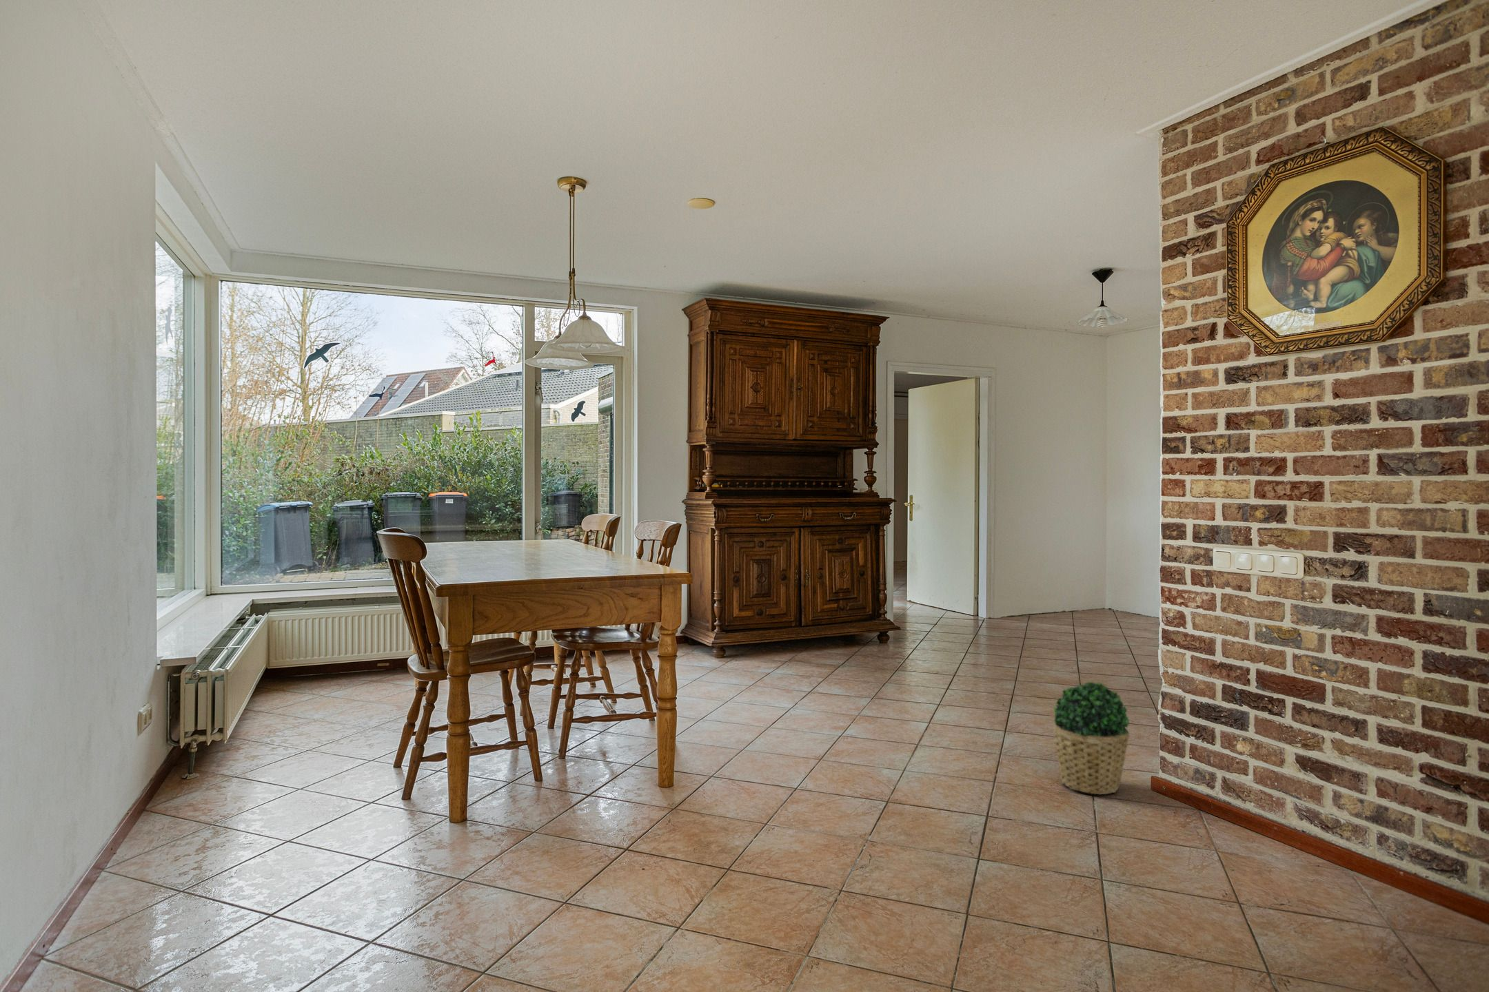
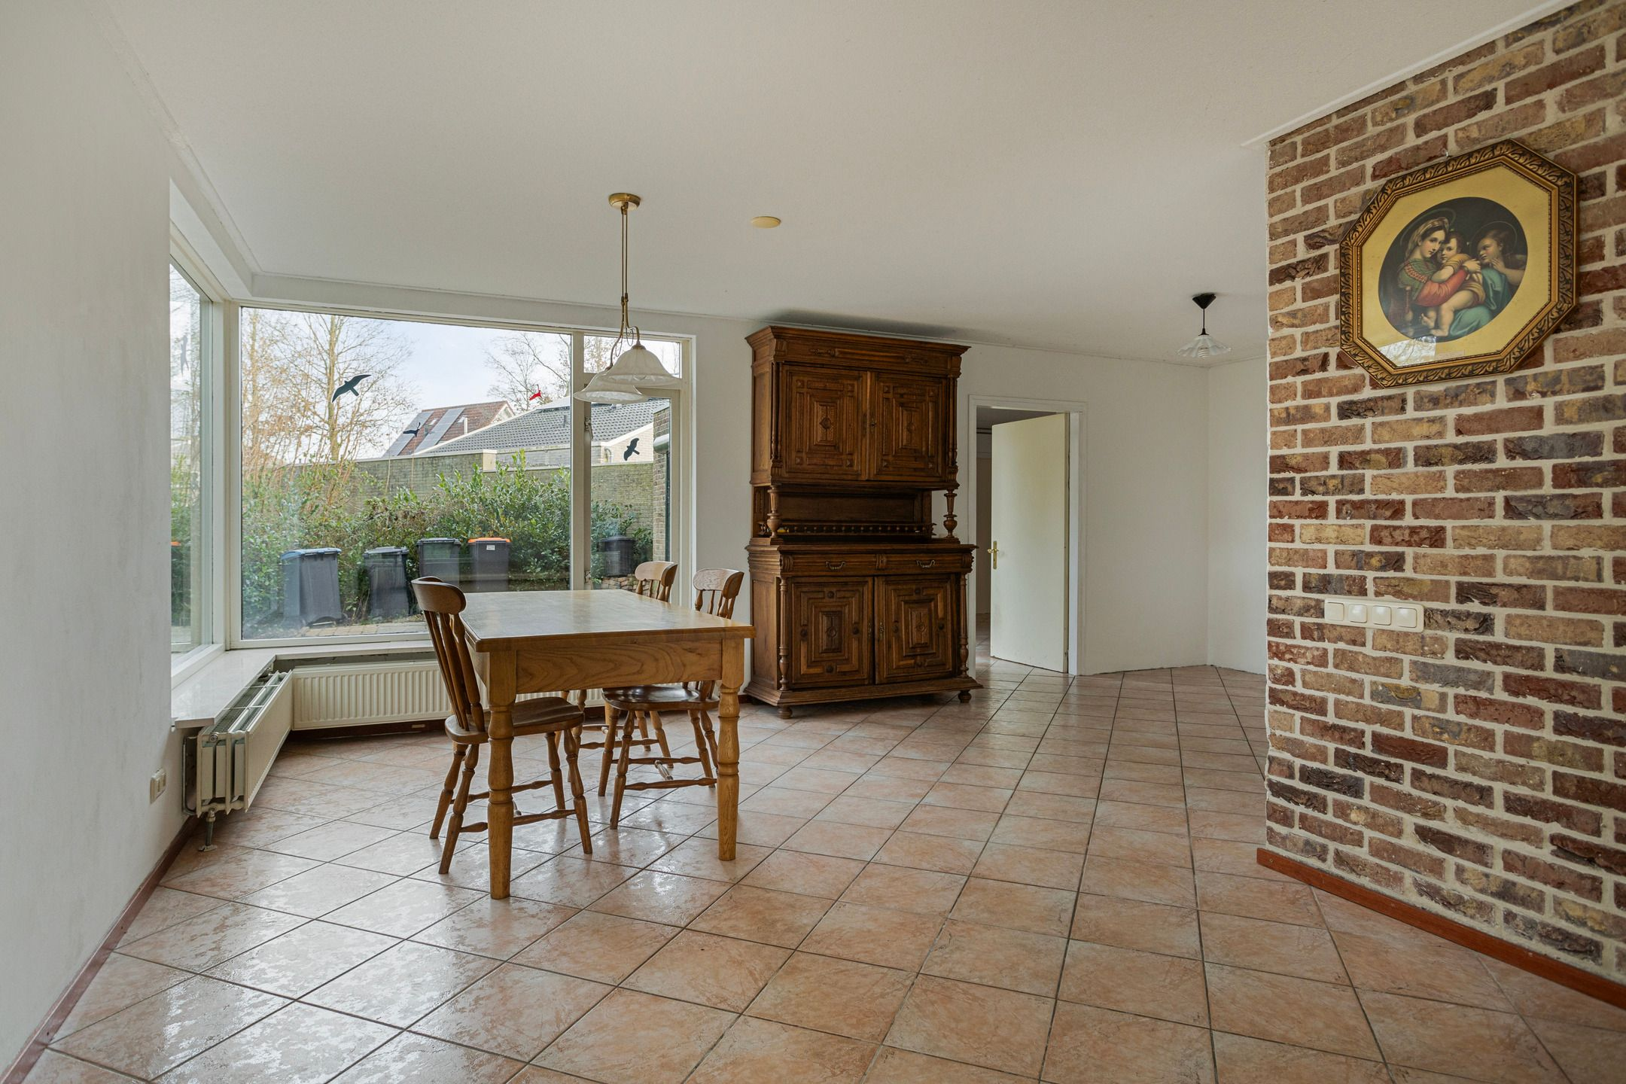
- potted plant (1090, 734)
